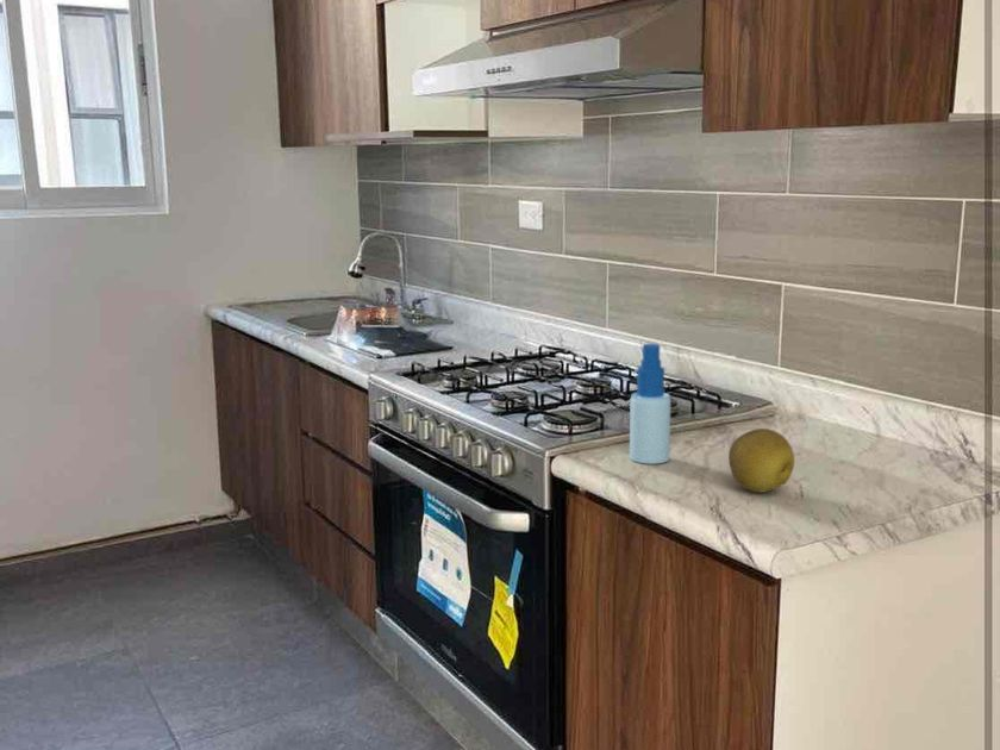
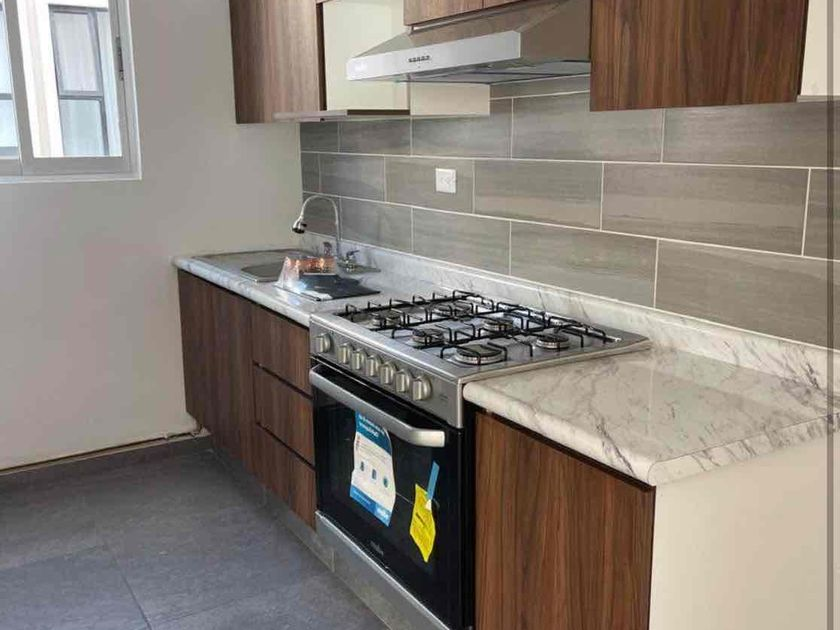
- spray bottle (650, 401)
- fruit (761, 460)
